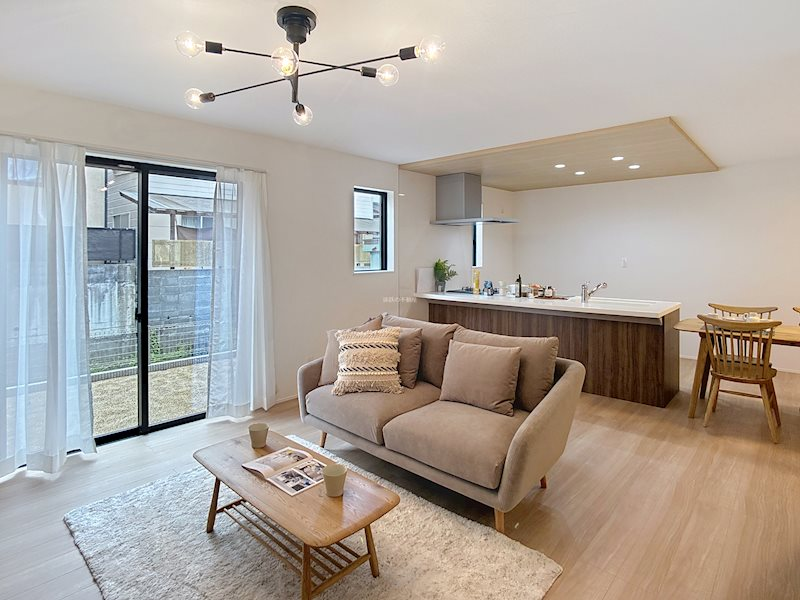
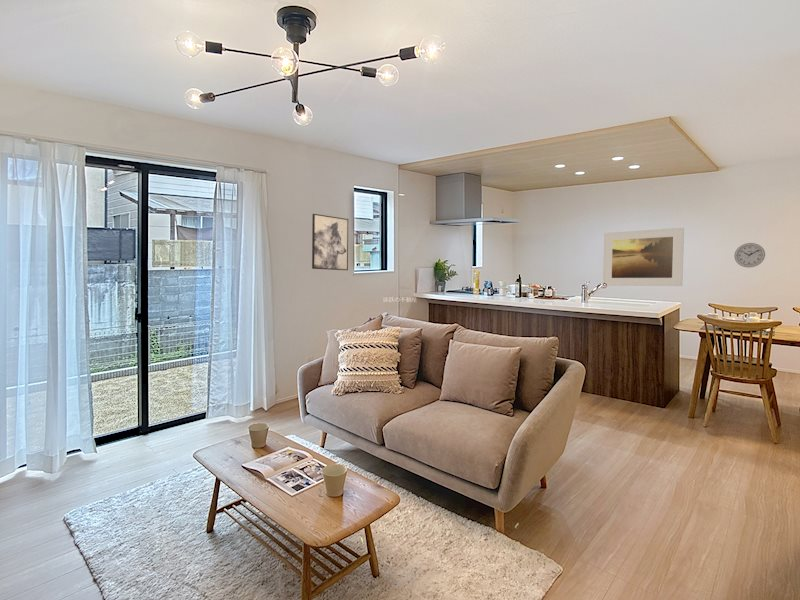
+ wall art (330, 243)
+ wall clock (749, 255)
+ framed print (641, 258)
